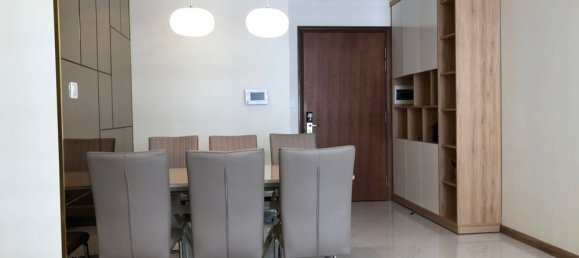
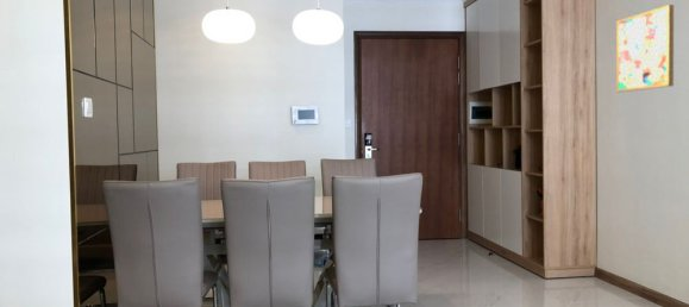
+ wall art (643, 51)
